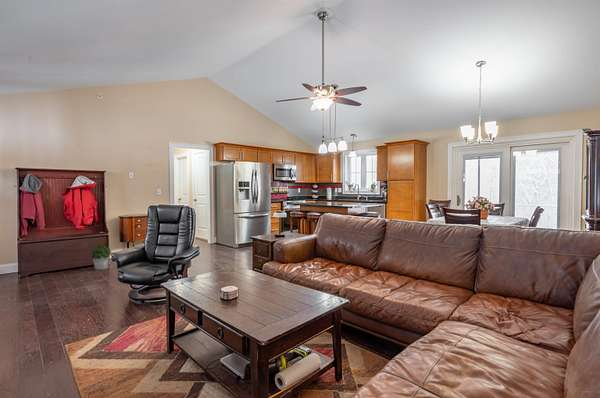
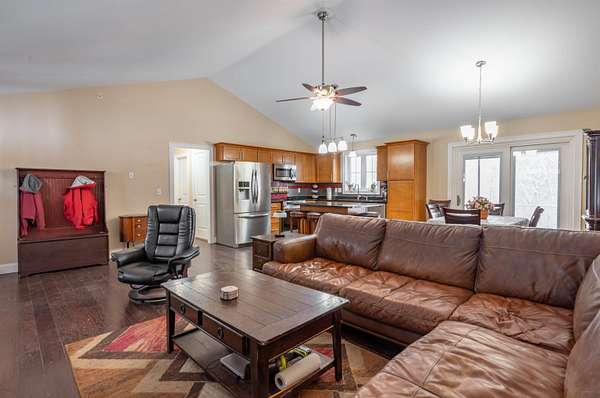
- potted plant (100, 256)
